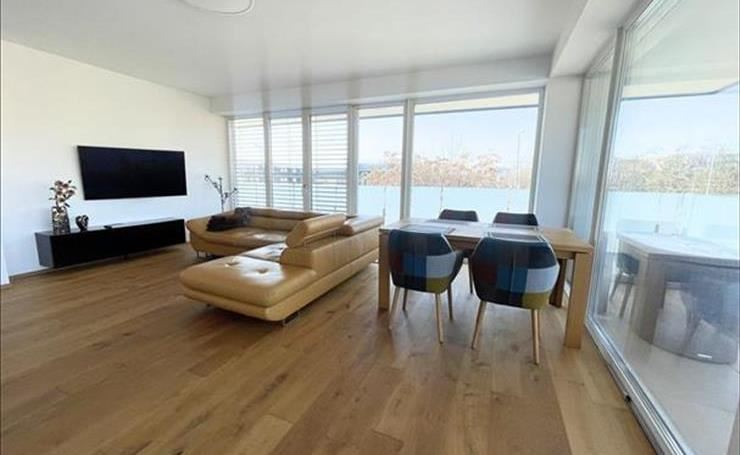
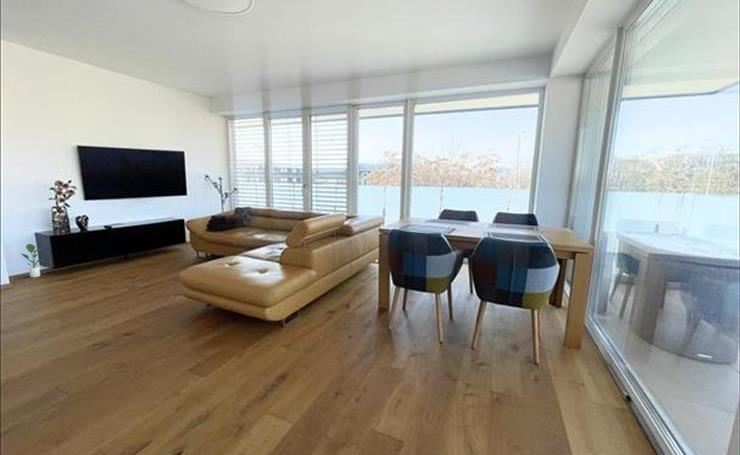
+ potted plant (32, 261)
